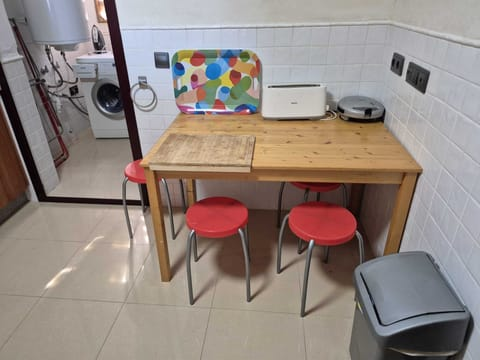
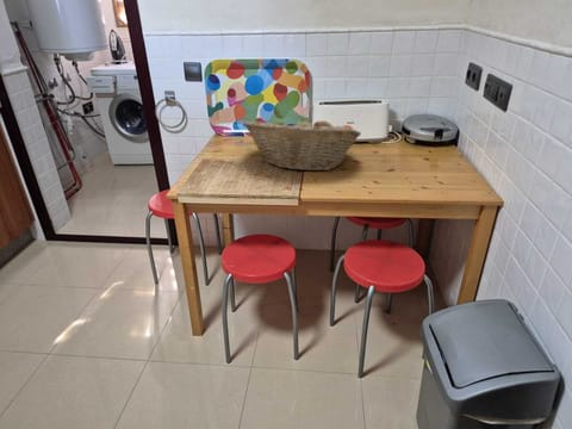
+ fruit basket (300, 137)
